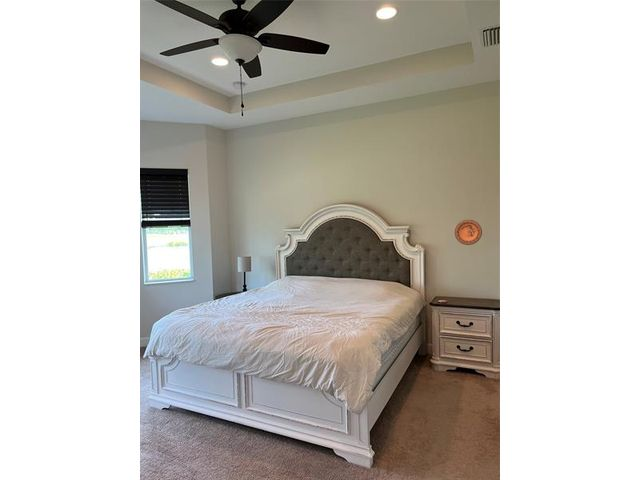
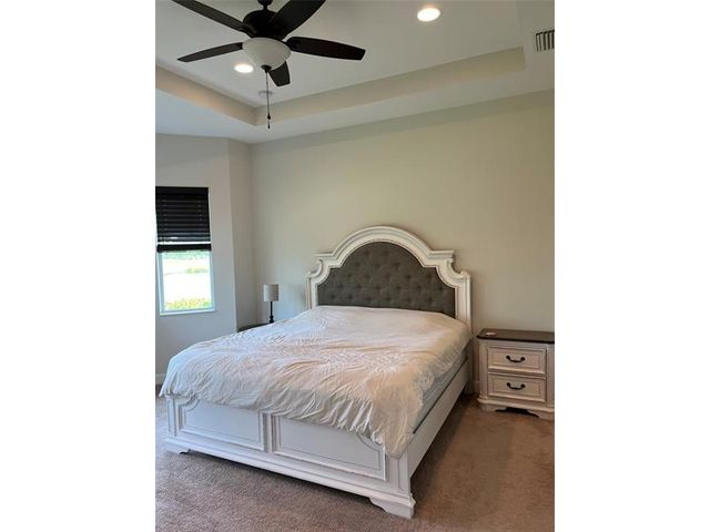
- decorative plate (468, 232)
